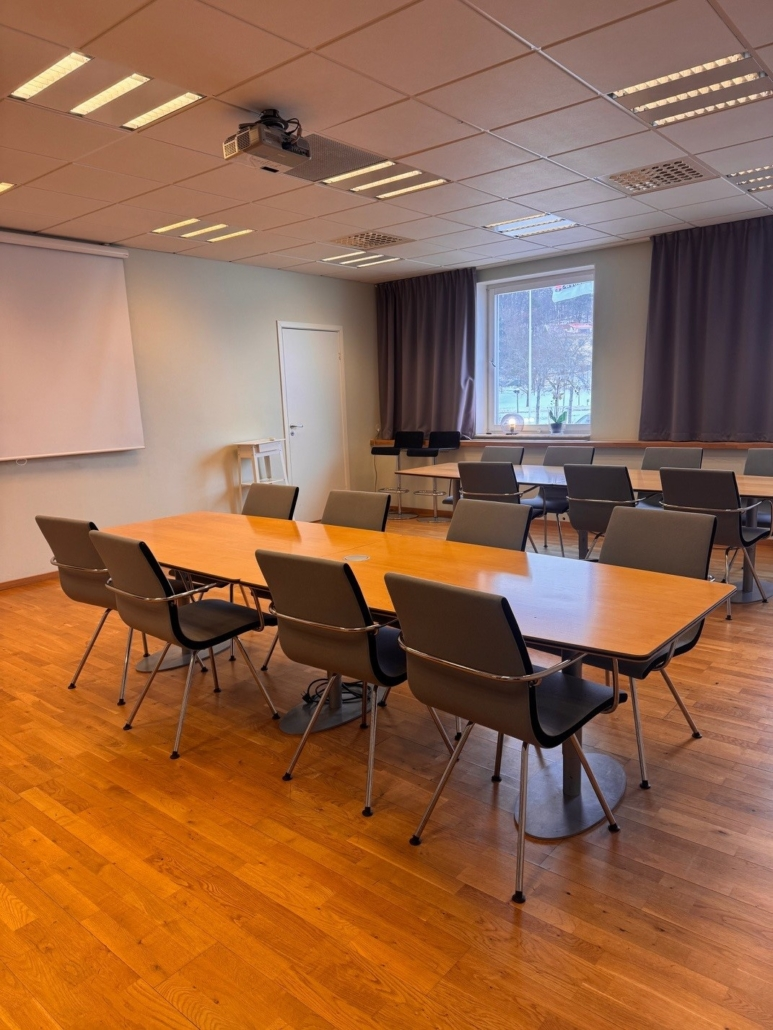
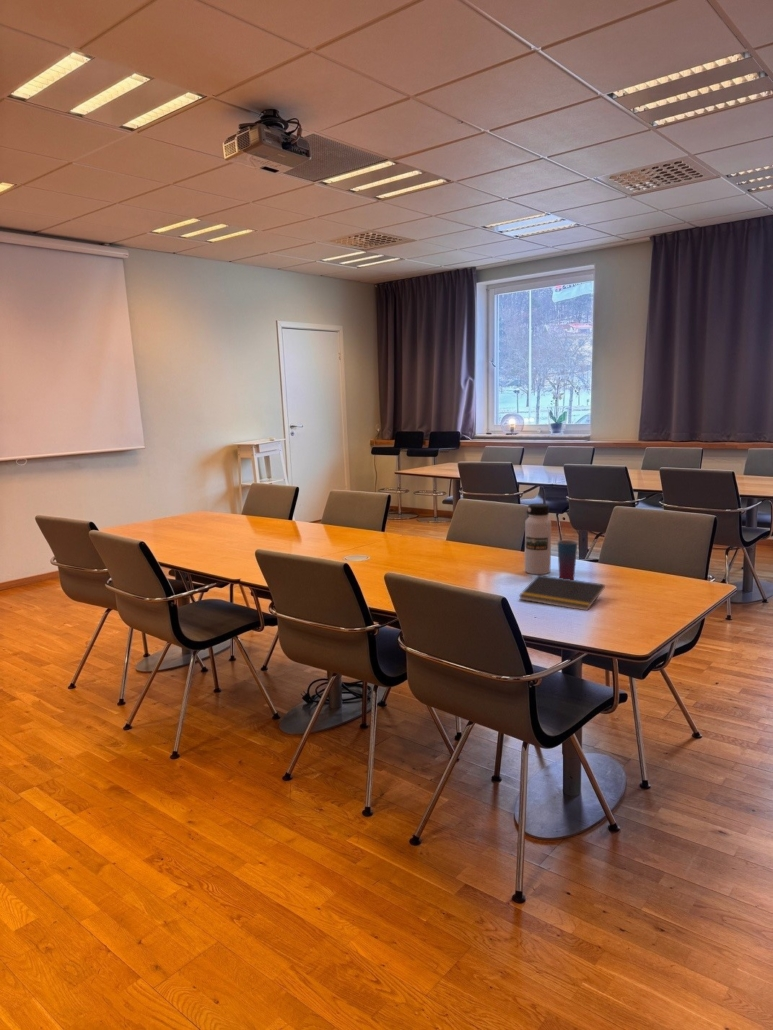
+ cup (566, 562)
+ notepad (561, 591)
+ water bottle (538, 538)
